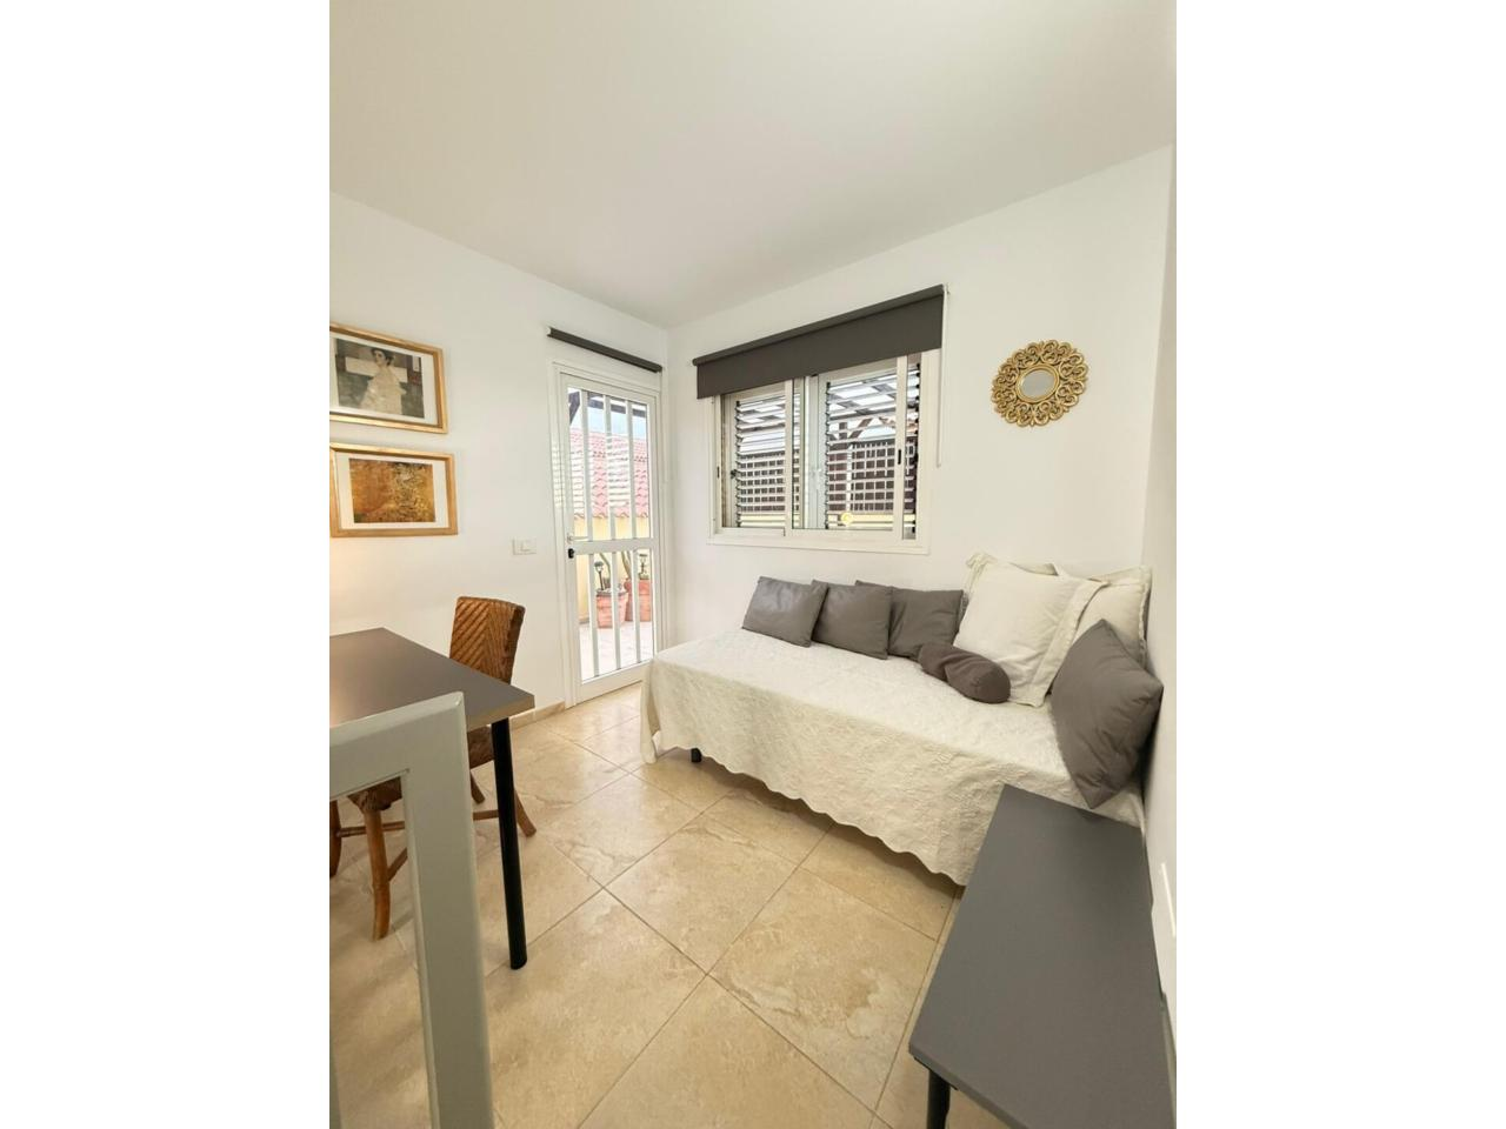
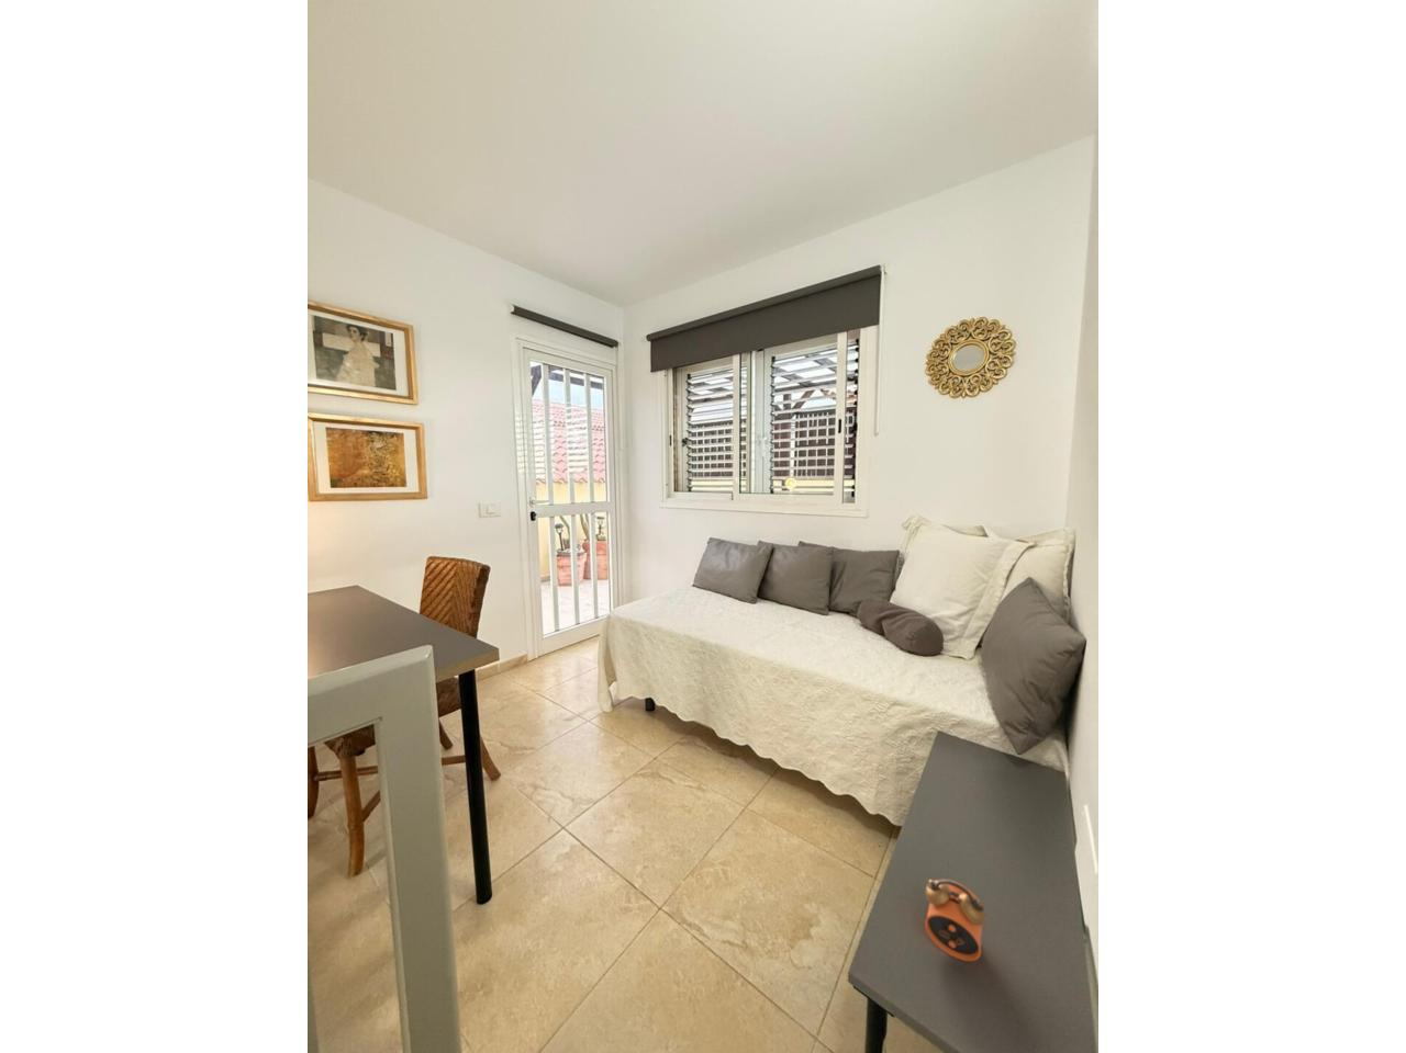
+ alarm clock (954, 910)
